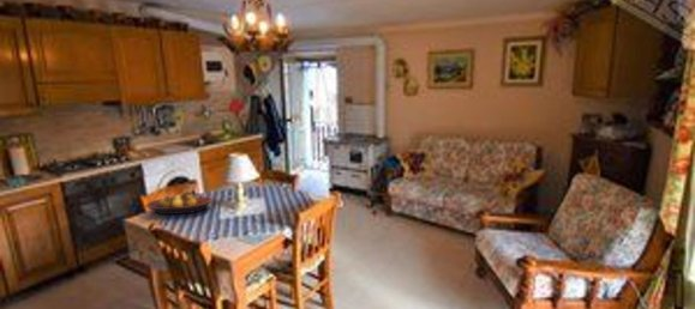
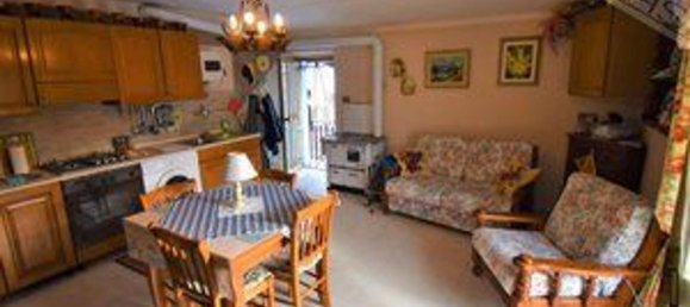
- fruit bowl (179, 202)
